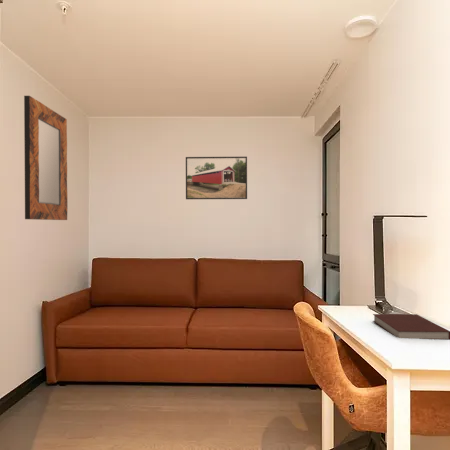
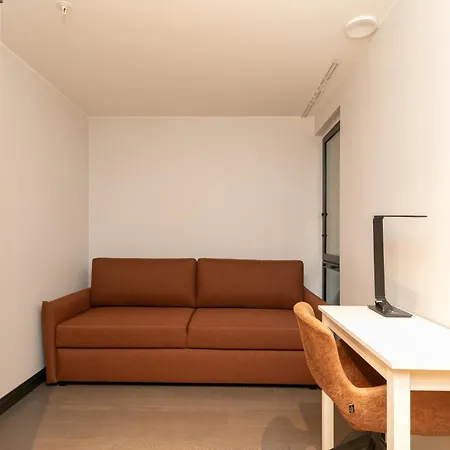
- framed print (216, 178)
- home mirror (48, 164)
- notebook (408, 325)
